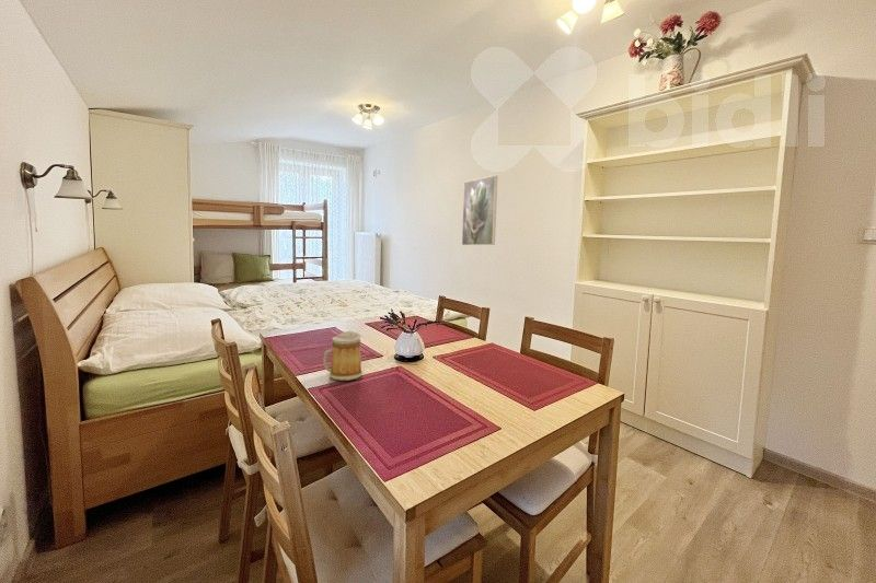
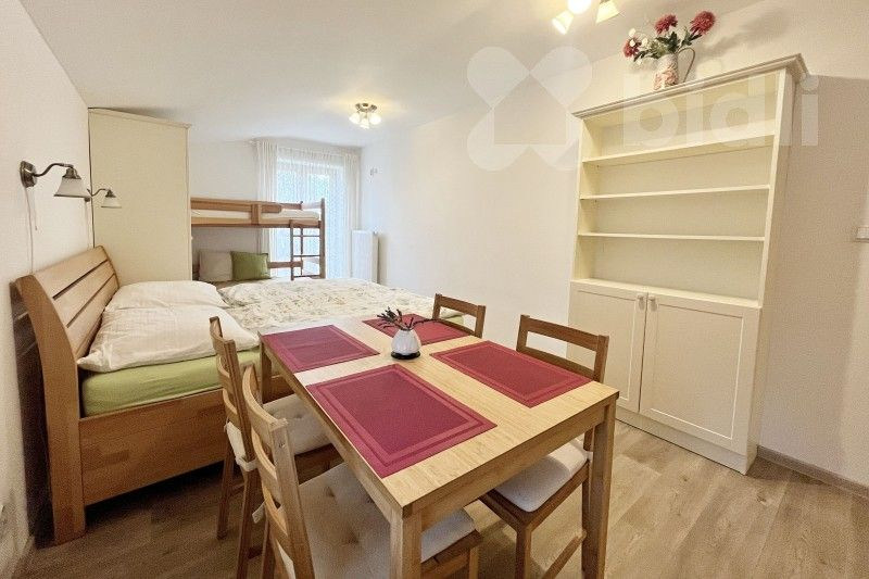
- mug (343, 353)
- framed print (479, 212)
